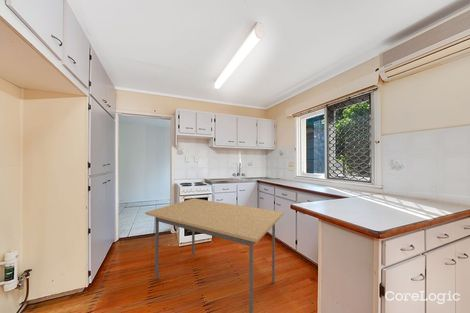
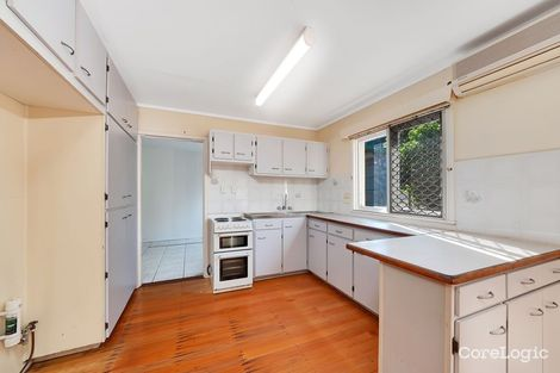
- dining table (218, 237)
